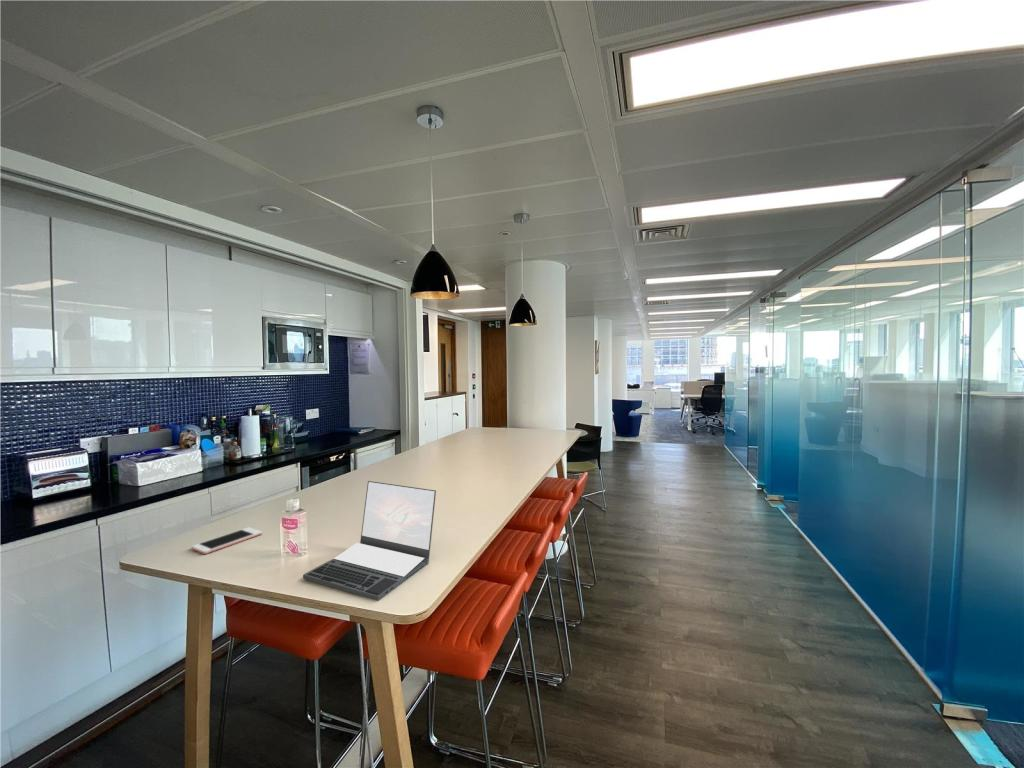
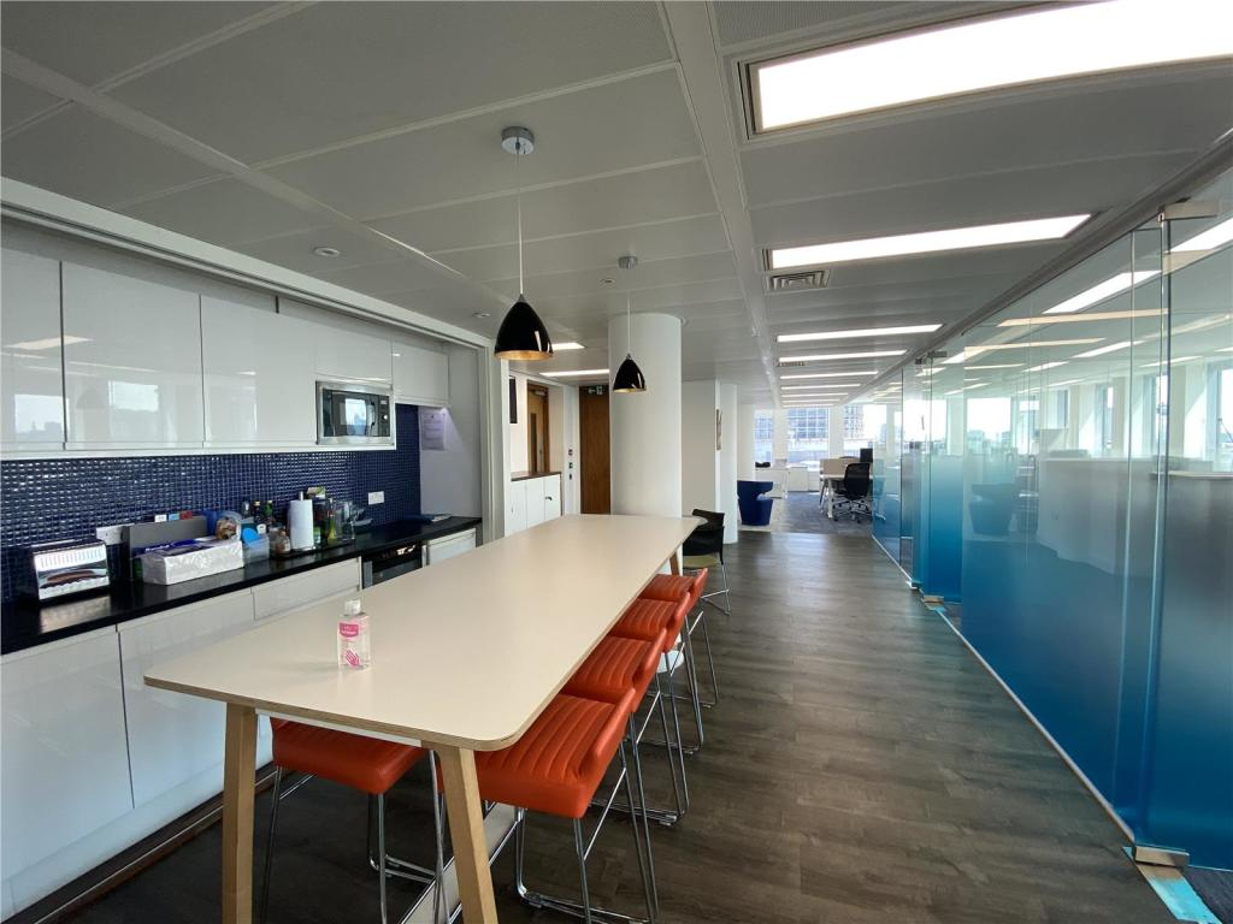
- cell phone (228, 539)
- laptop (372, 532)
